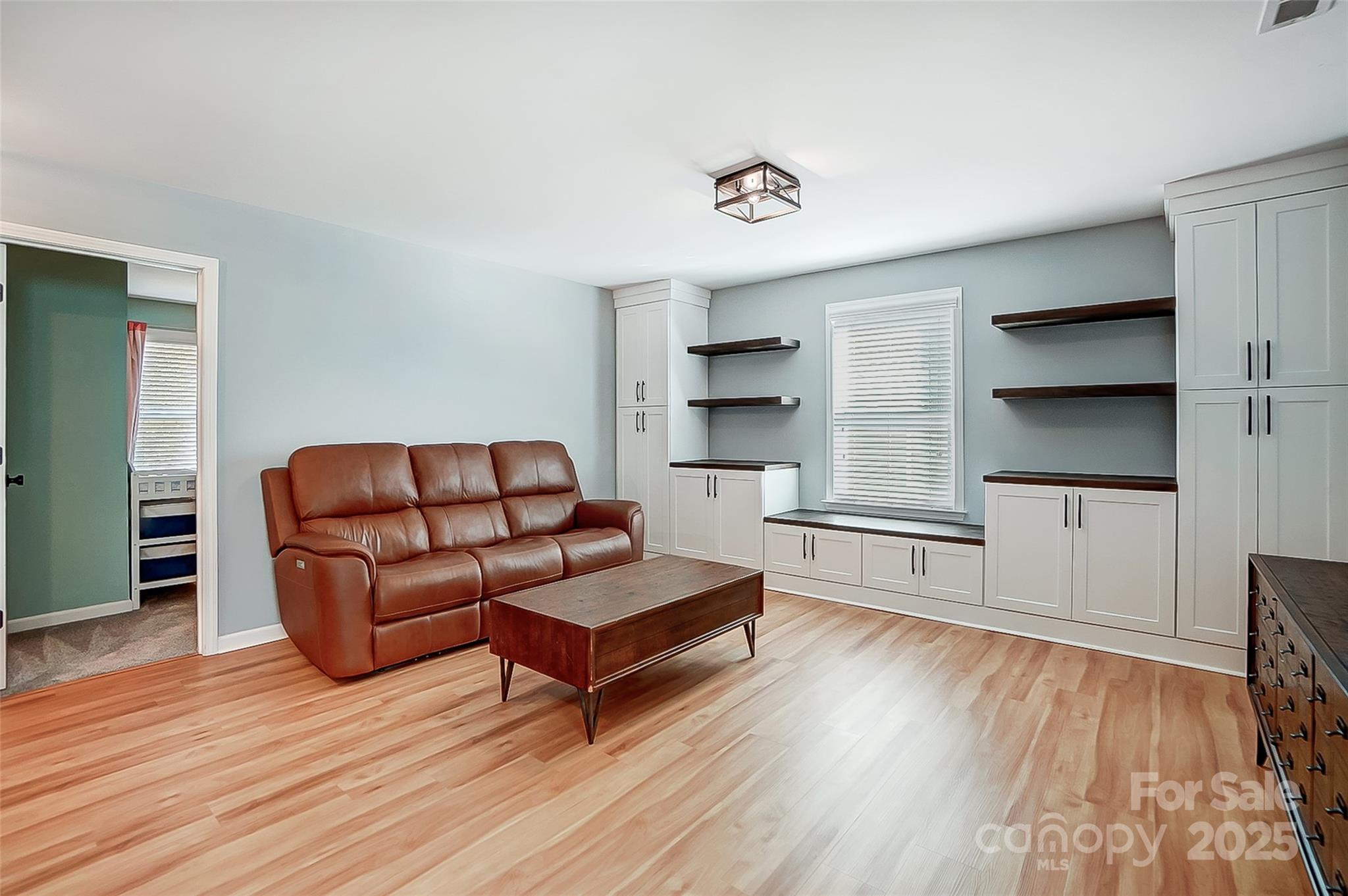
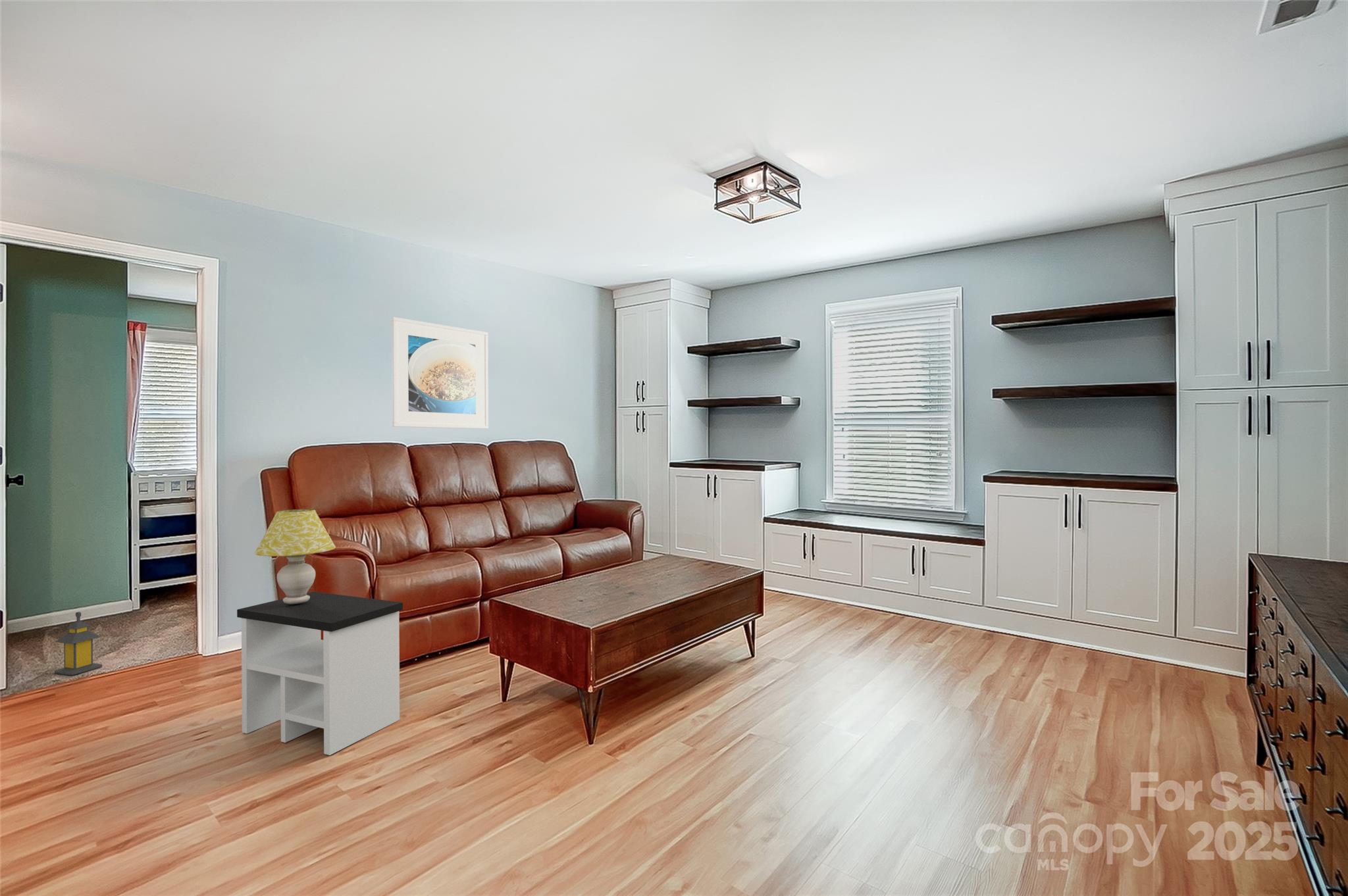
+ side table (322, 666)
+ lantern (78, 641)
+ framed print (443, 376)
+ table lamp (296, 557)
